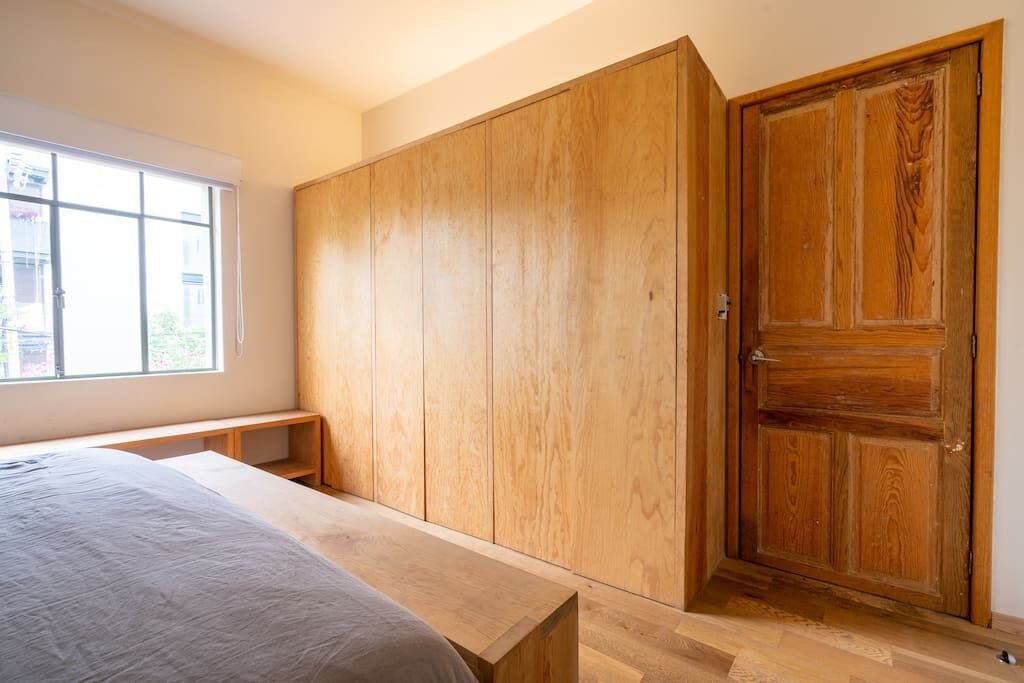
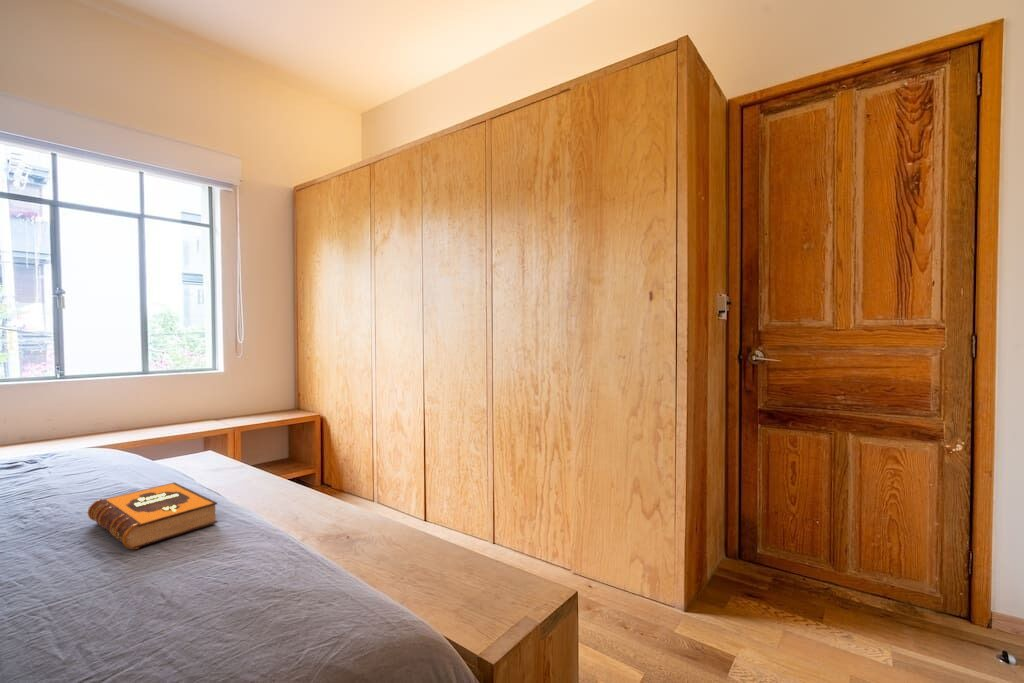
+ hardback book (152, 512)
